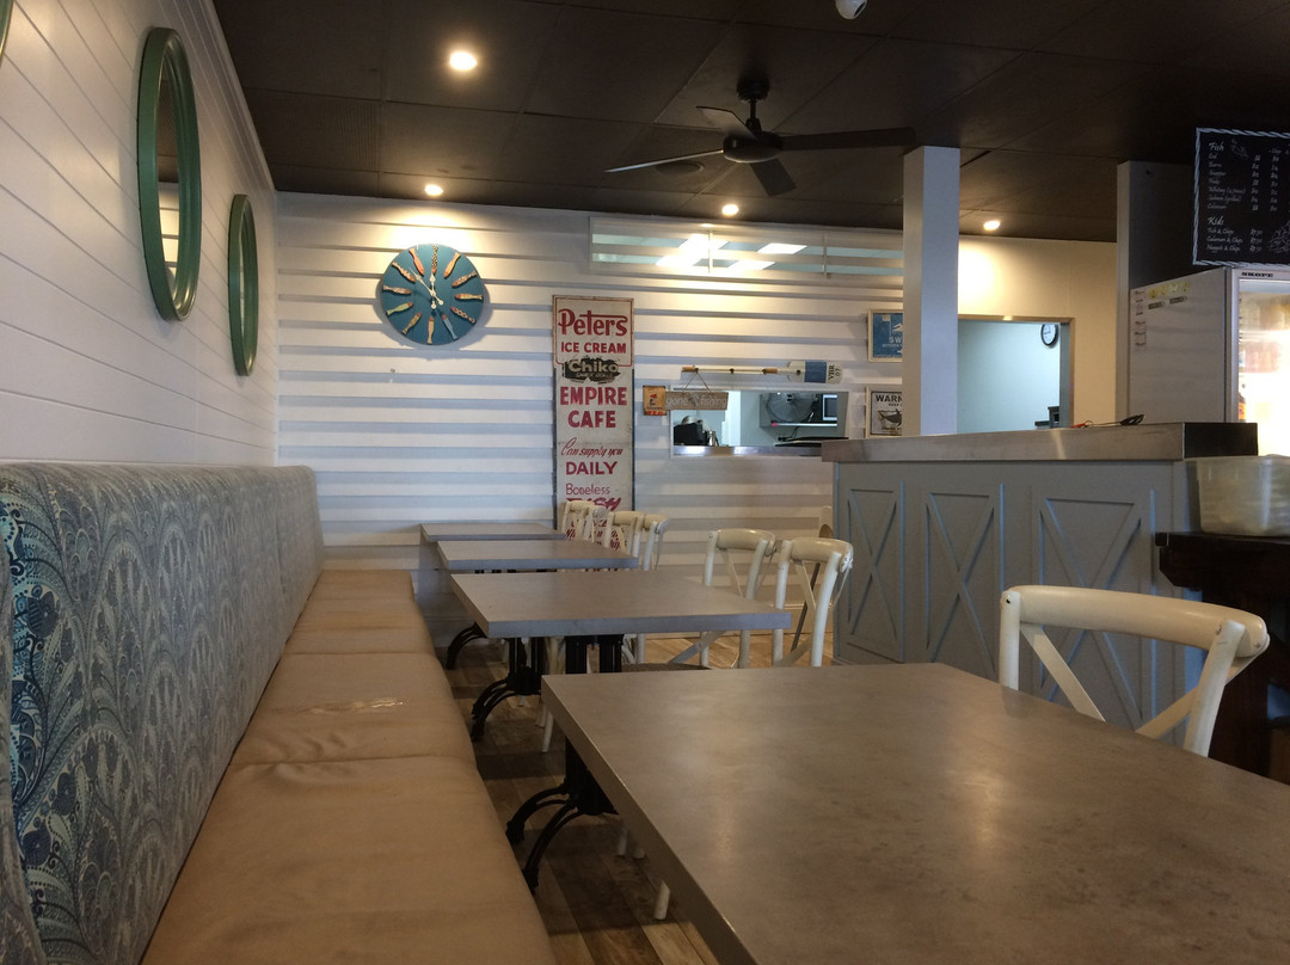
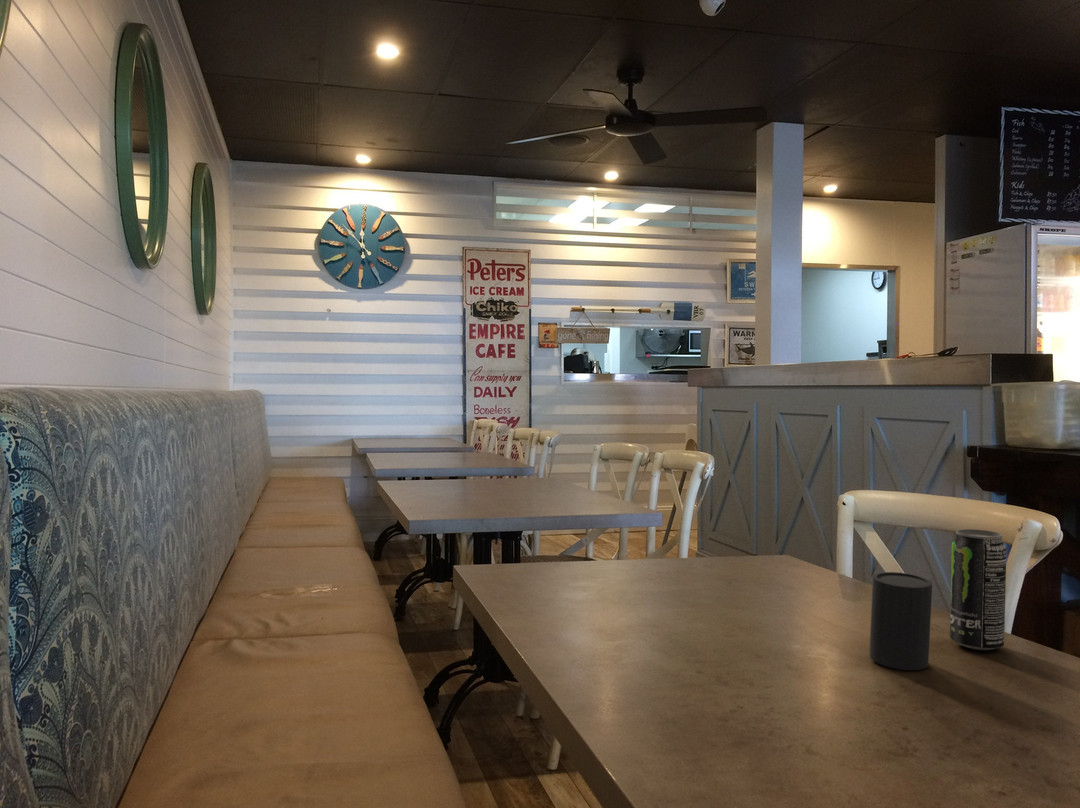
+ beverage can (977, 589)
+ cup (900, 619)
